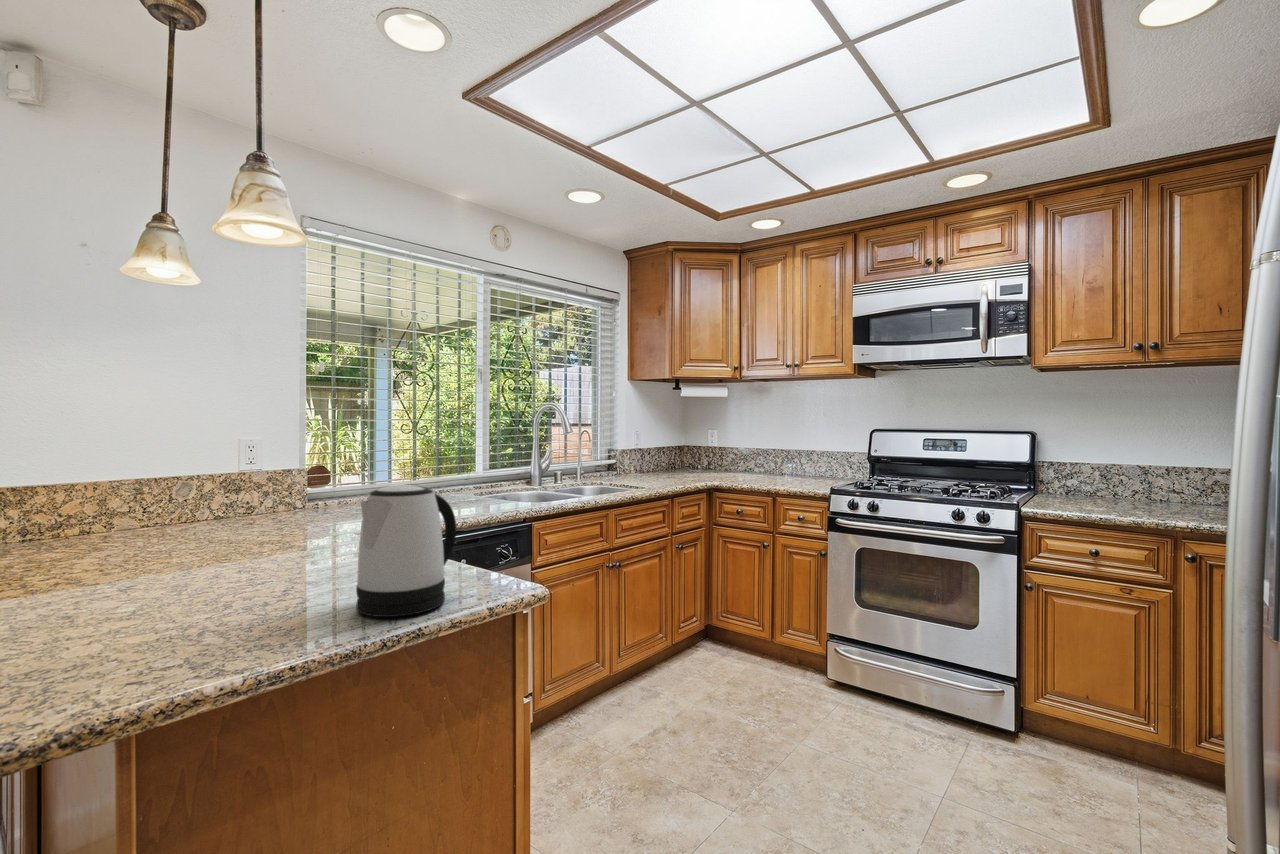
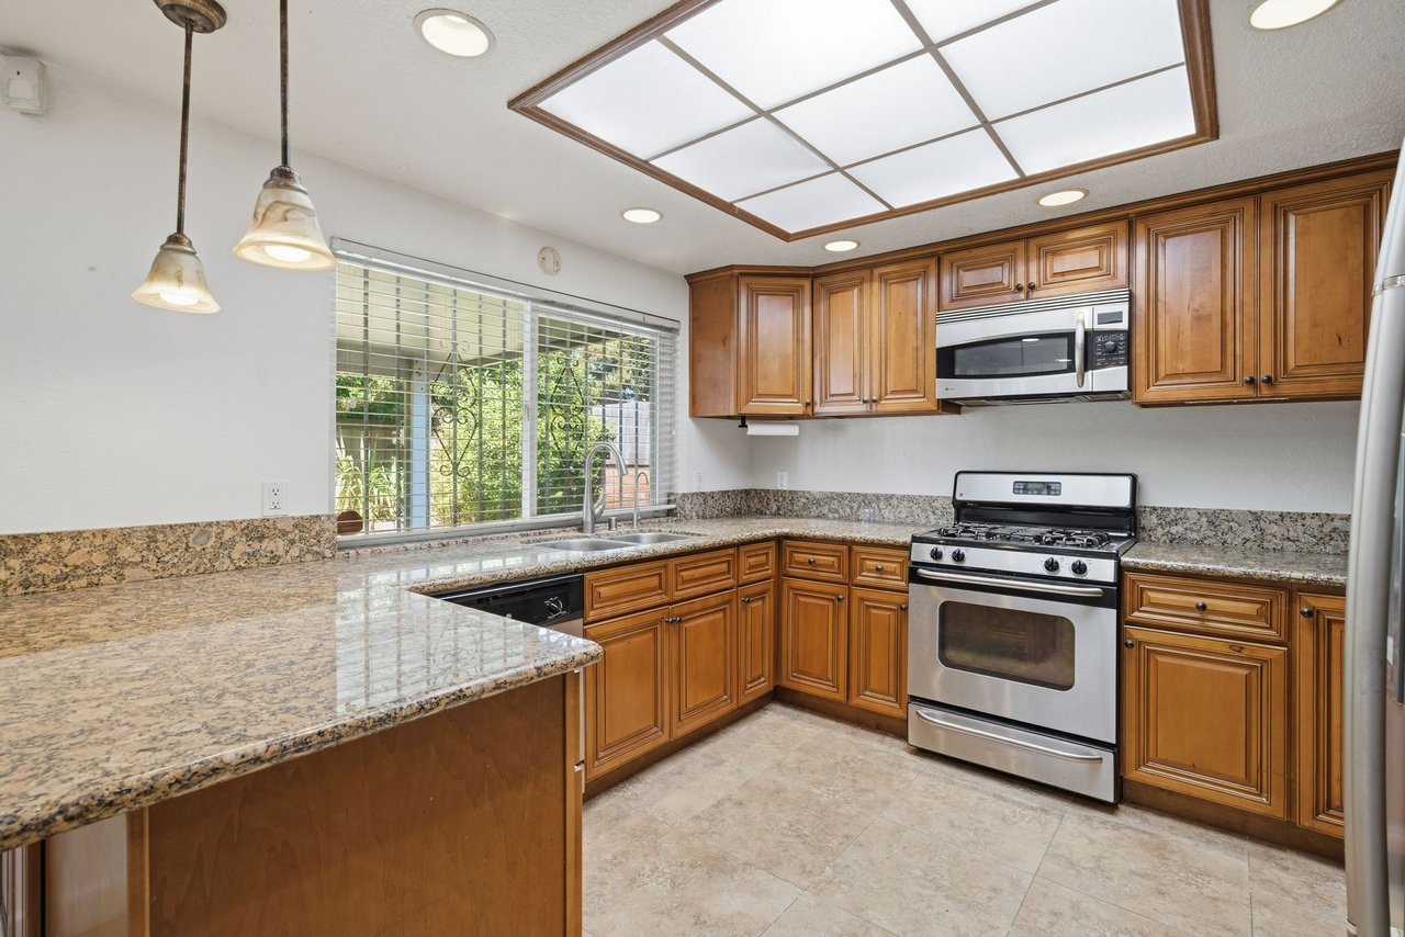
- kettle (411, 543)
